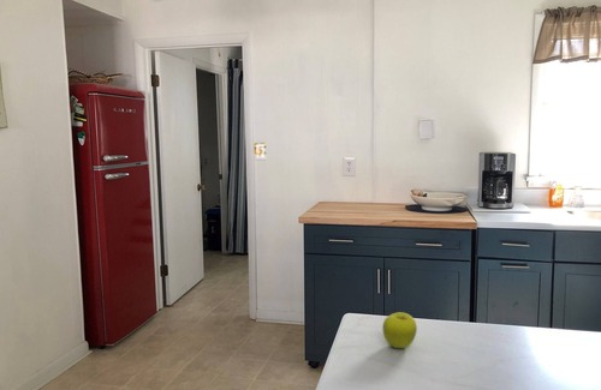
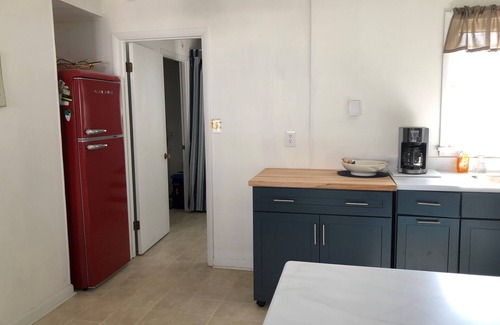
- fruit (399, 330)
